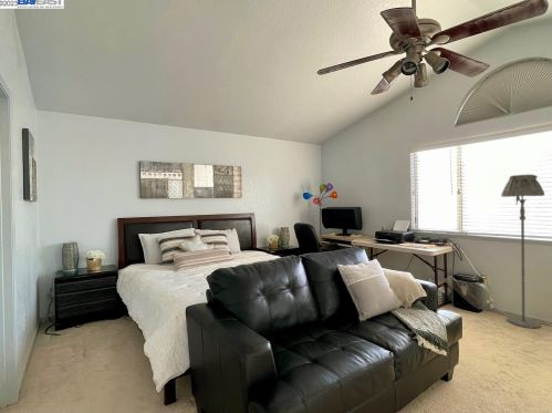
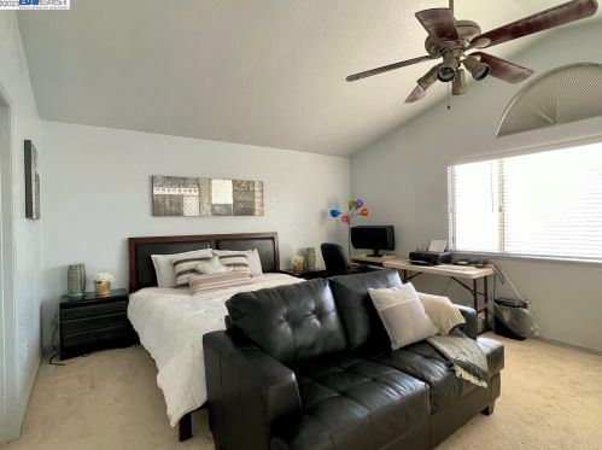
- floor lamp (522, 249)
